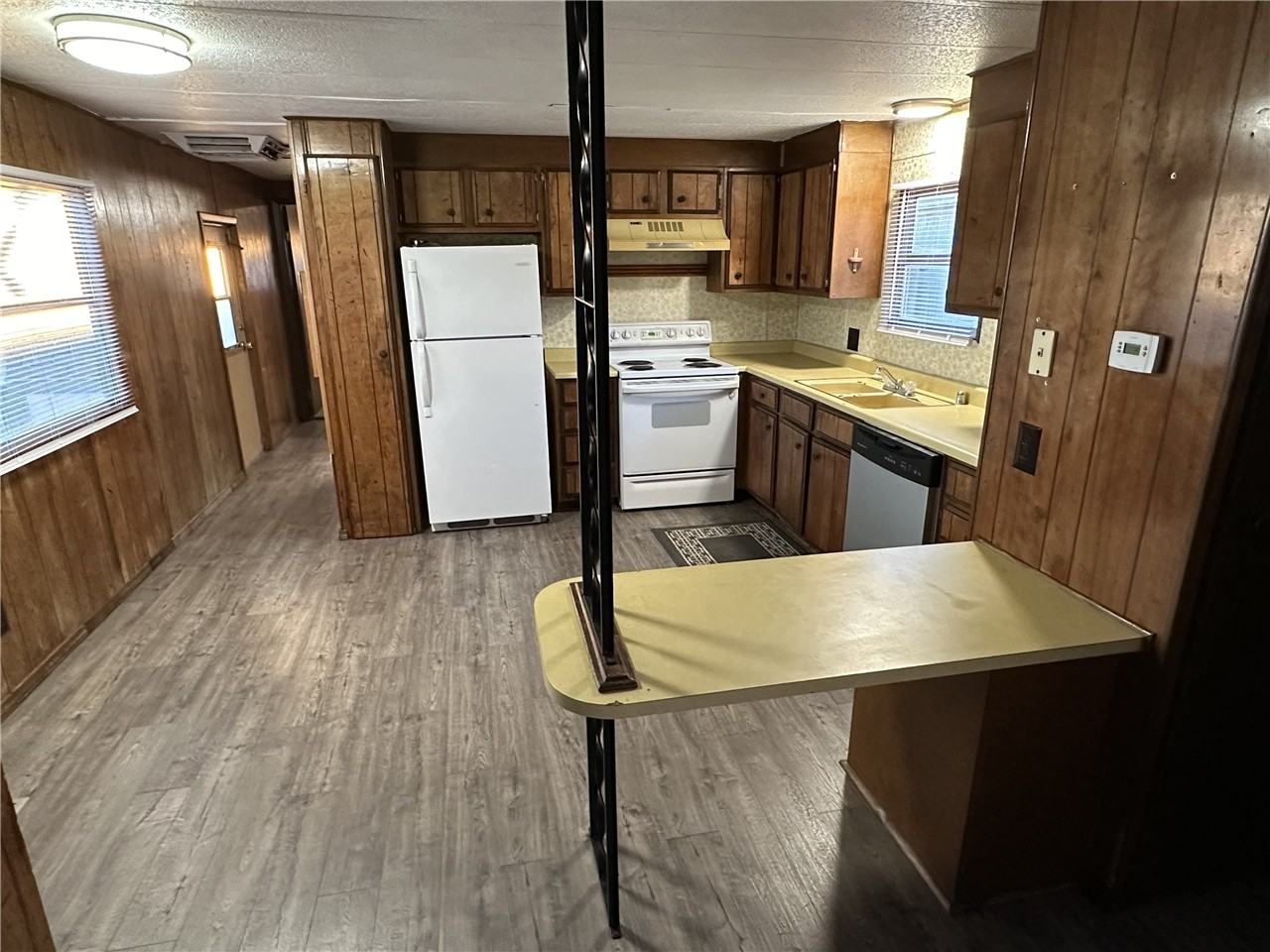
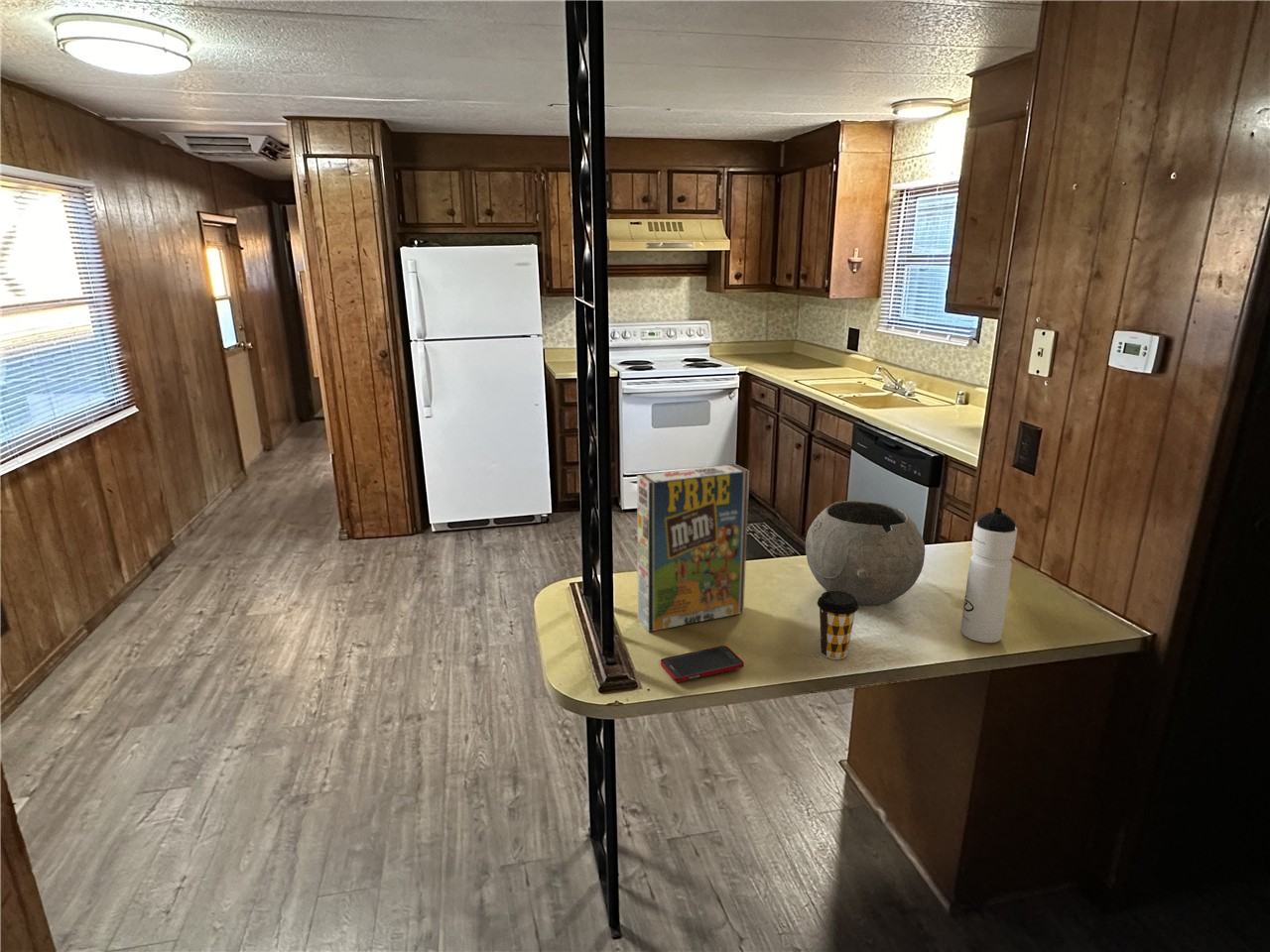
+ bowl (861, 552)
+ water bottle (989, 572)
+ coffee cup (835, 625)
+ cereal box (692, 546)
+ cell phone (701, 663)
